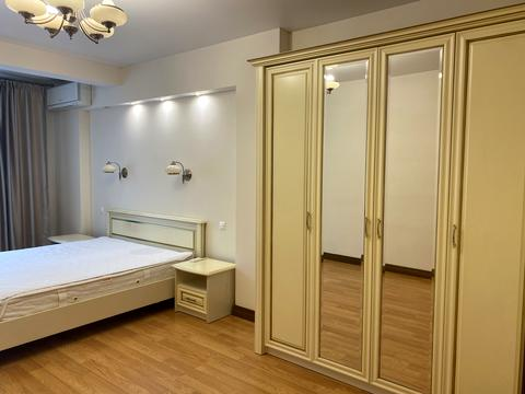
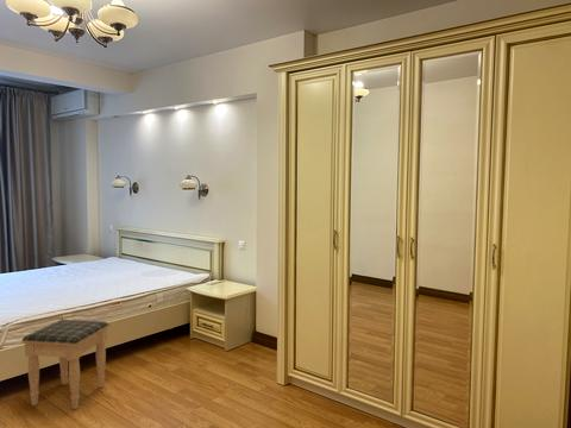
+ footstool (69, 360)
